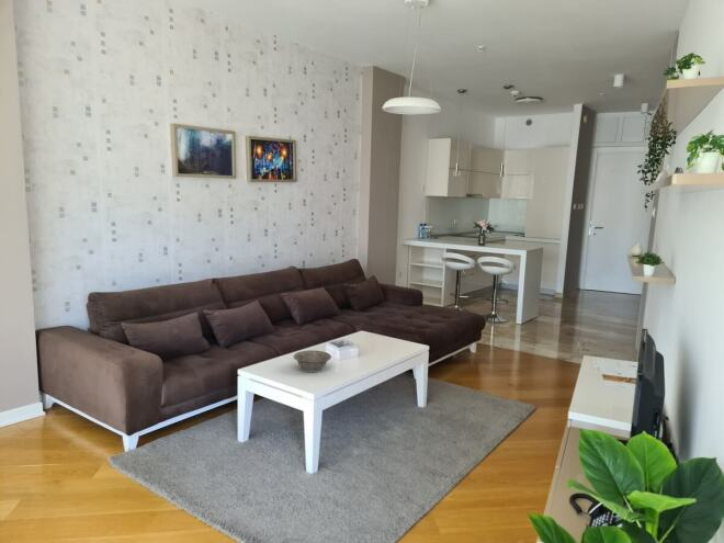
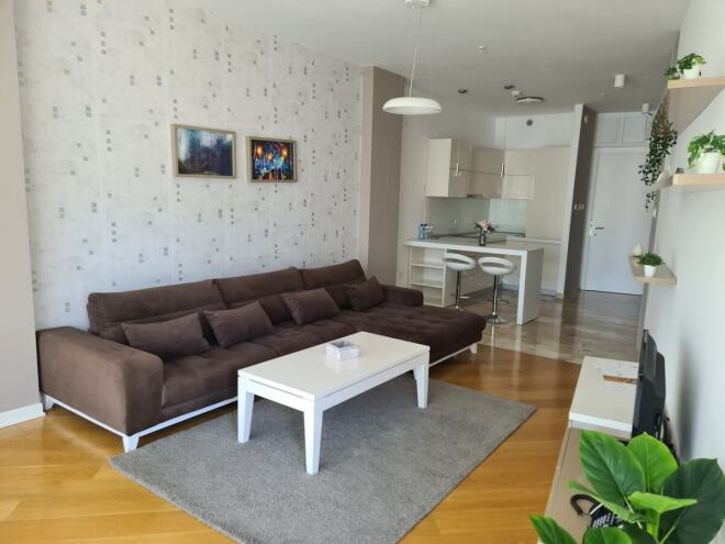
- decorative bowl (312, 362)
